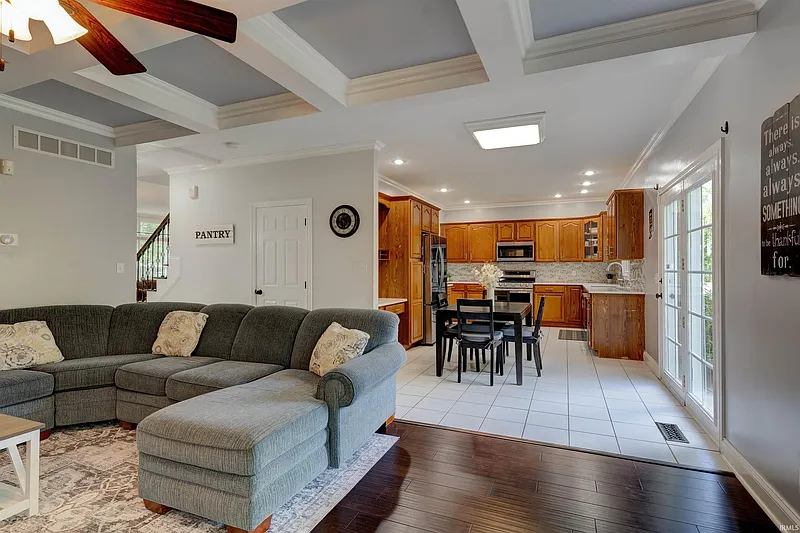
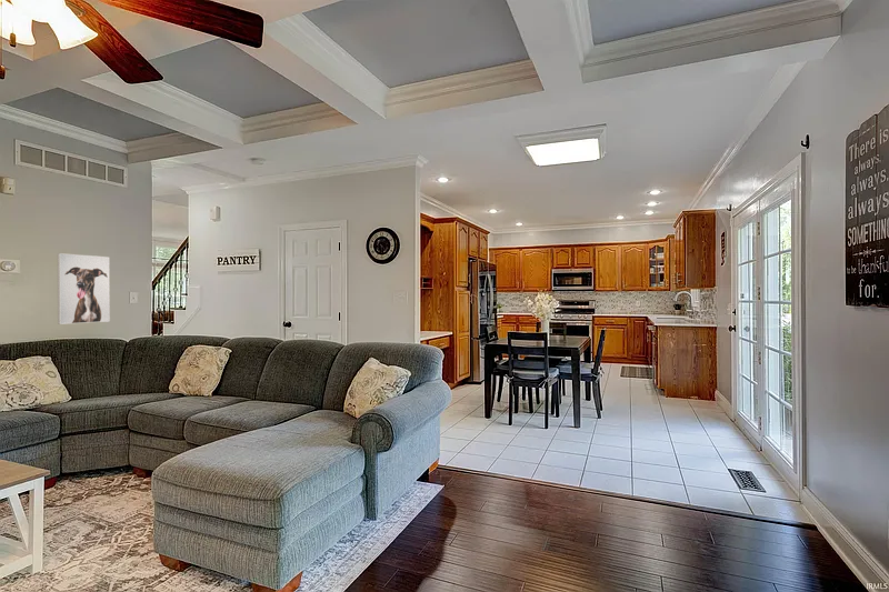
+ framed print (84, 289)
